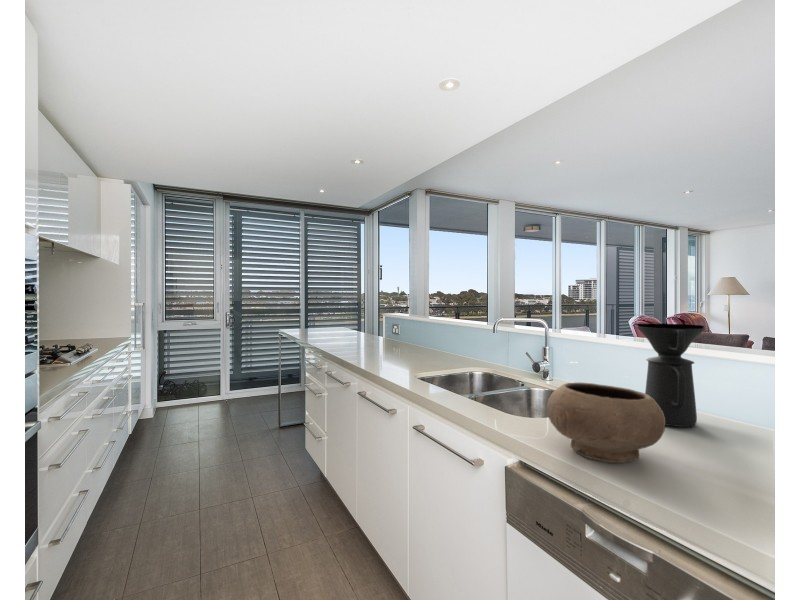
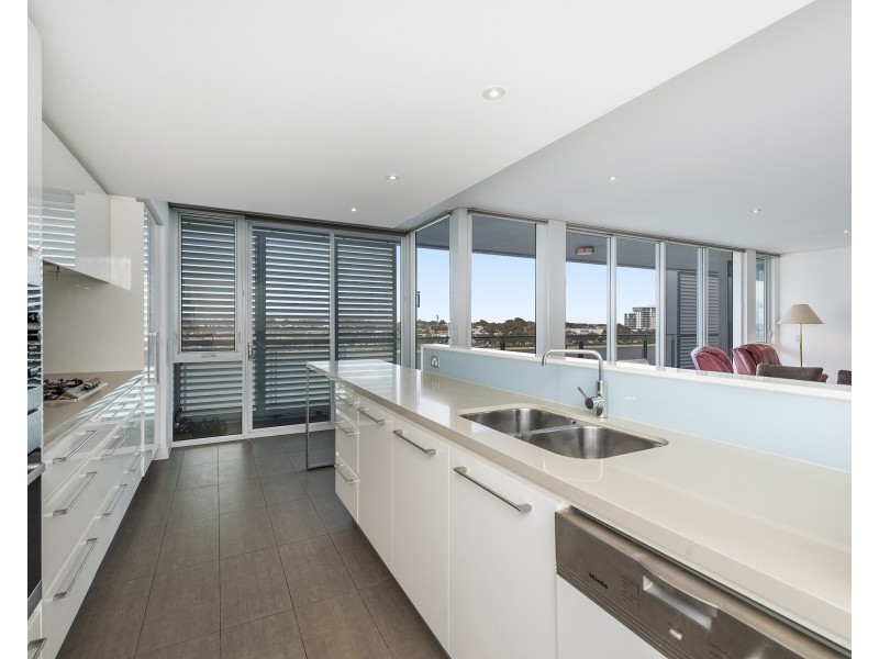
- coffee maker (669, 372)
- bowl (602, 419)
